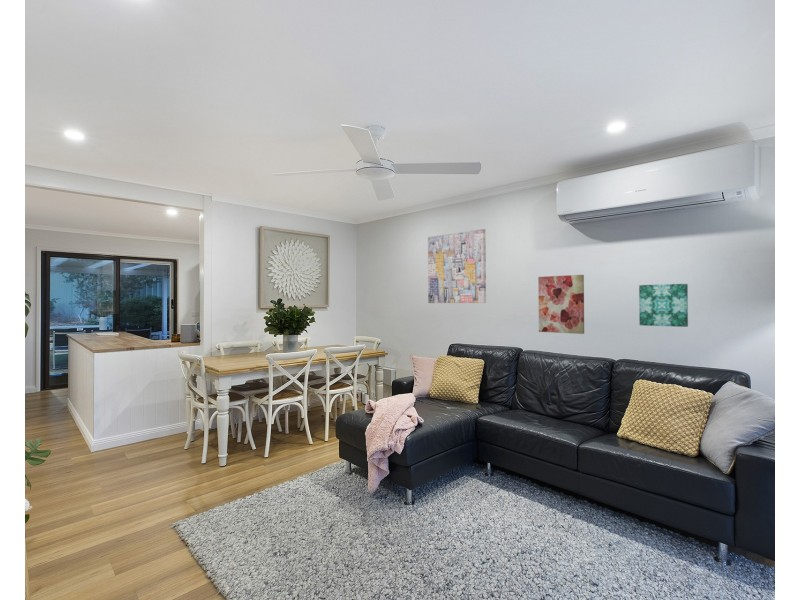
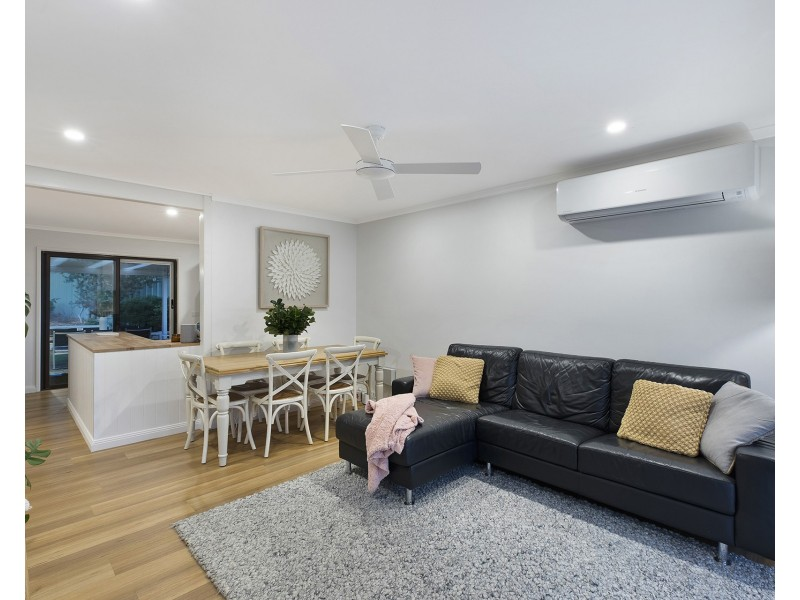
- wall art (662, 305)
- wall art (560, 304)
- wall art (455, 268)
